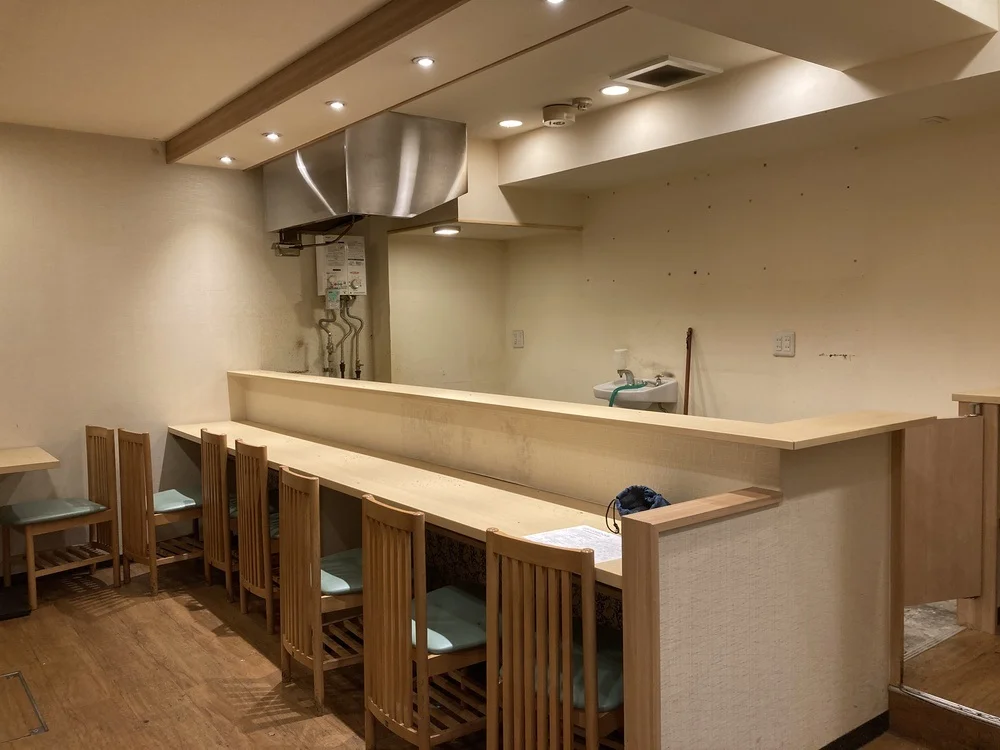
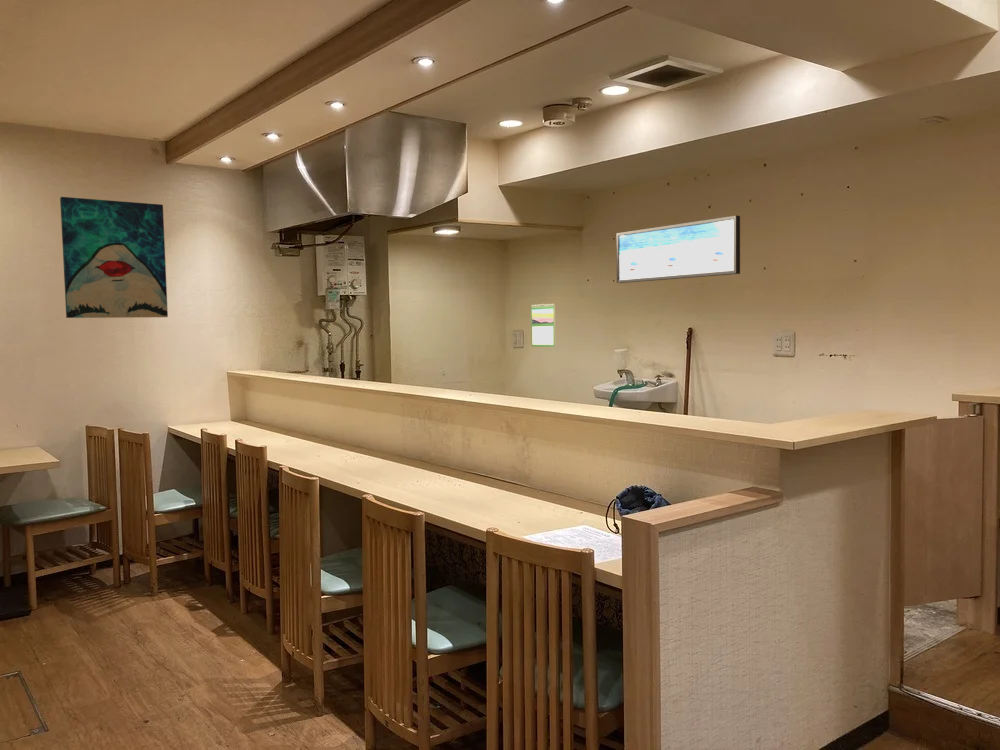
+ wall art (673, 252)
+ wall art (115, 259)
+ calendar (543, 325)
